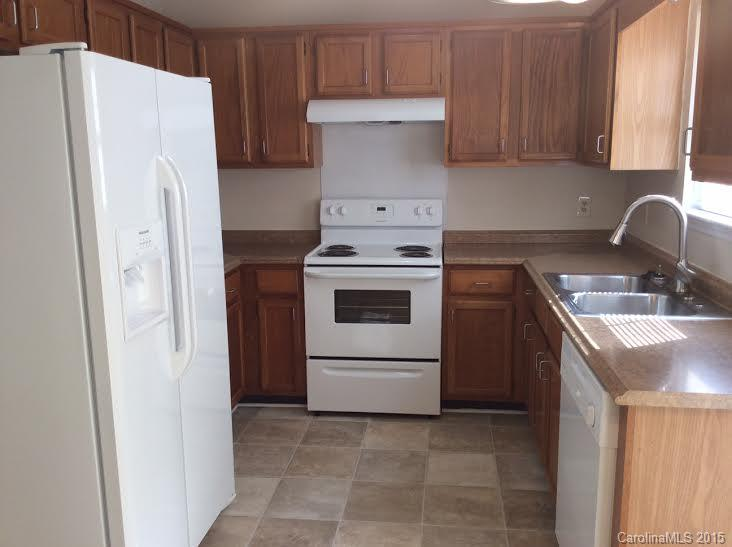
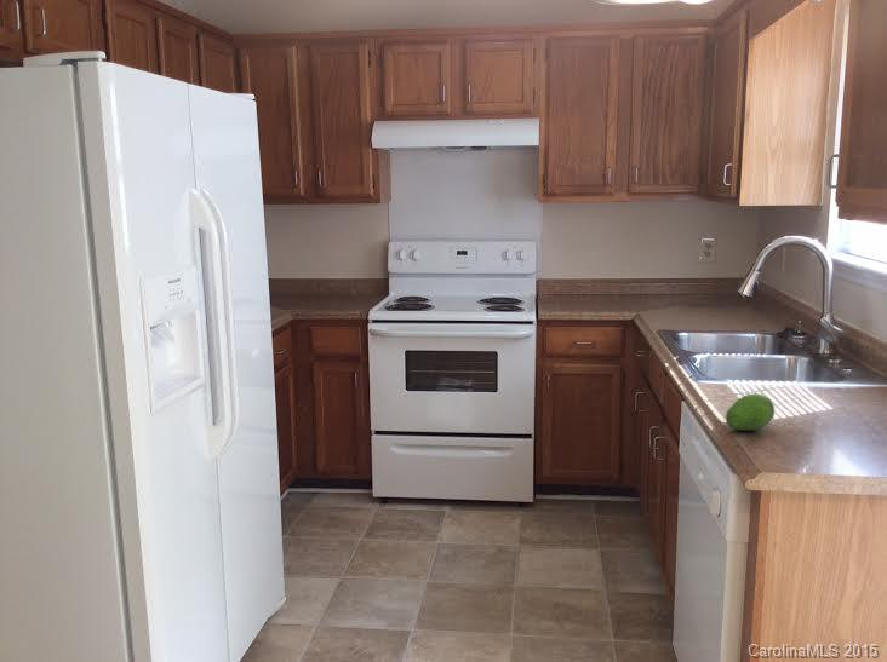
+ fruit (750, 413)
